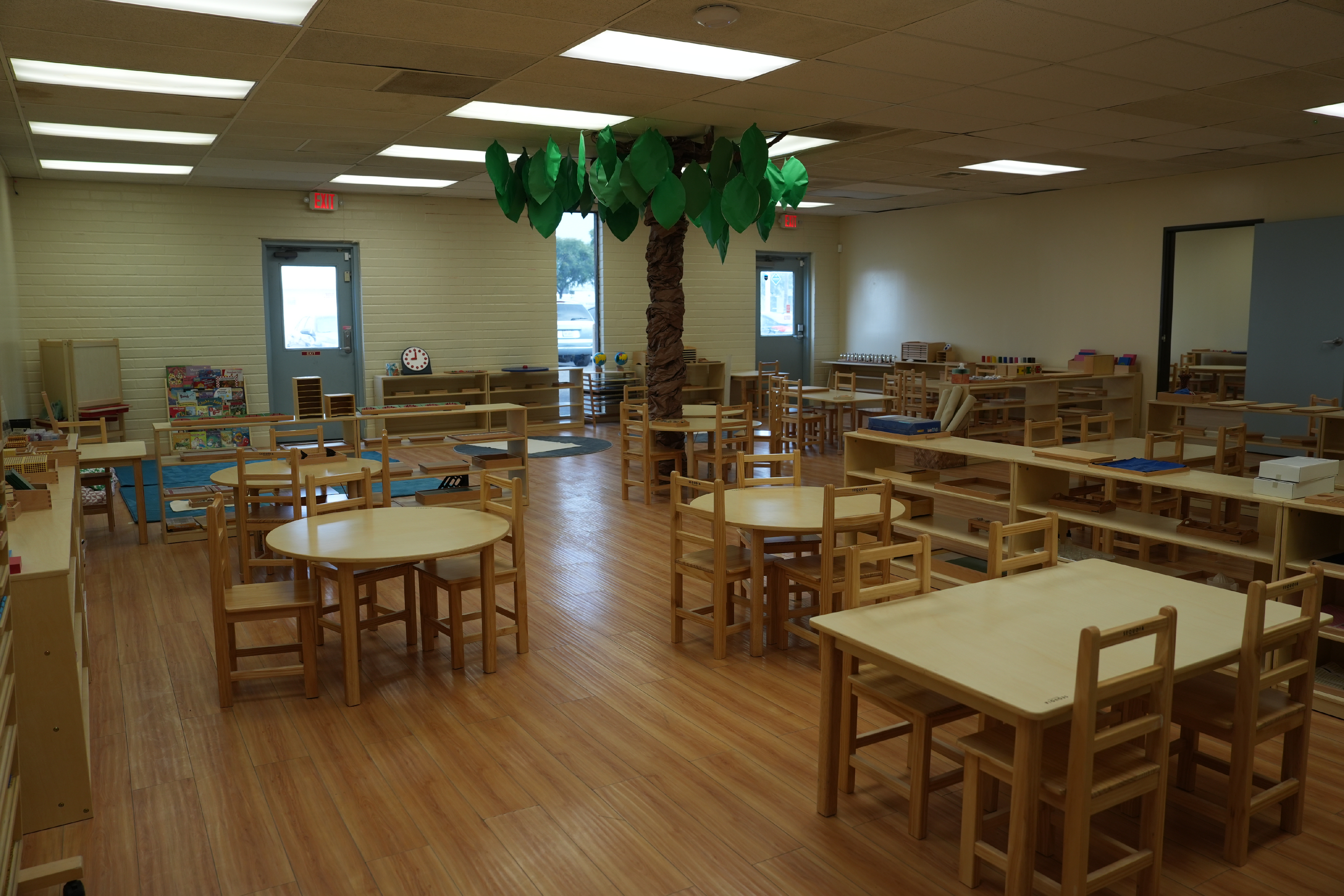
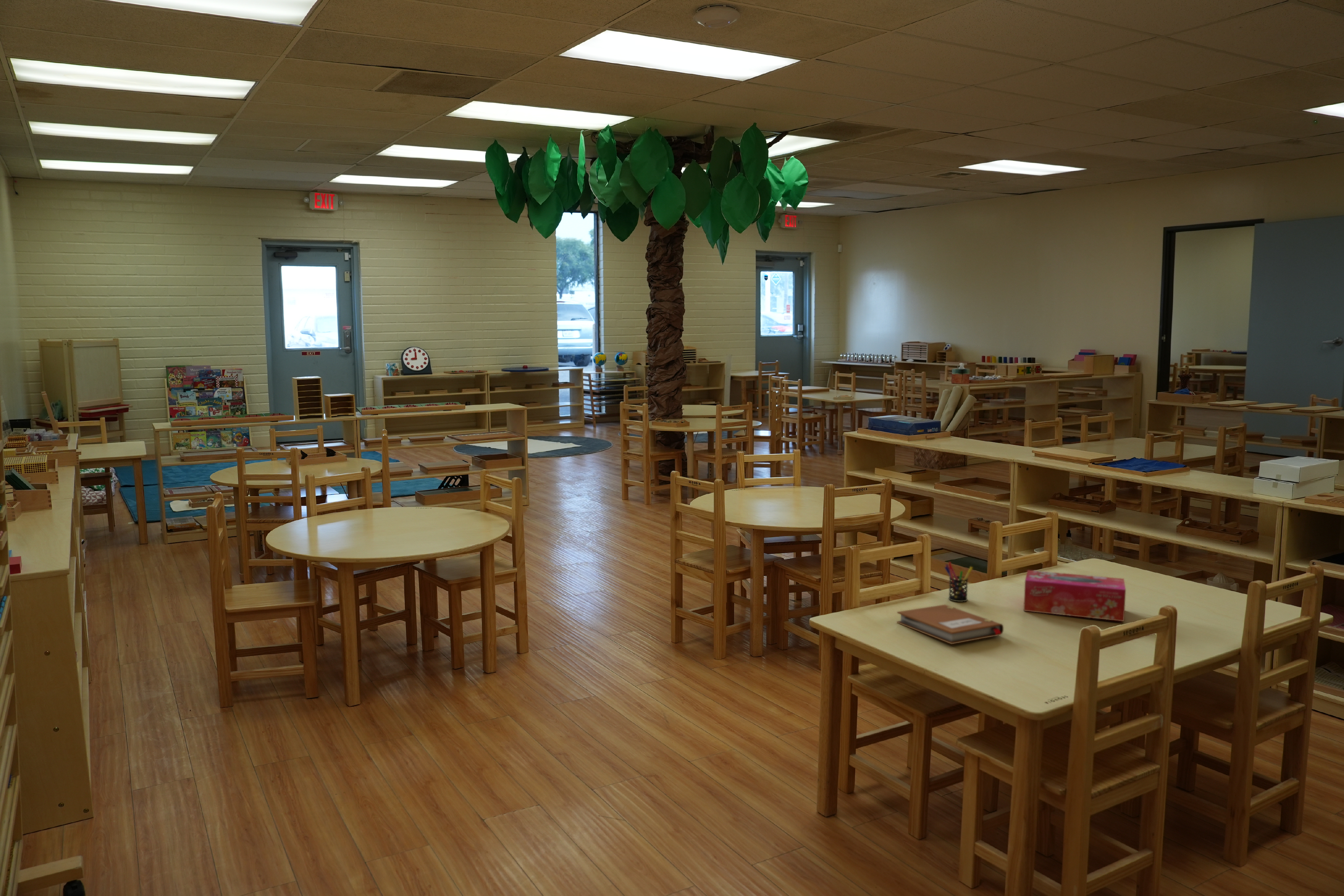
+ pen holder (958, 581)
+ notebook (951, 623)
+ tissue box (1074, 594)
